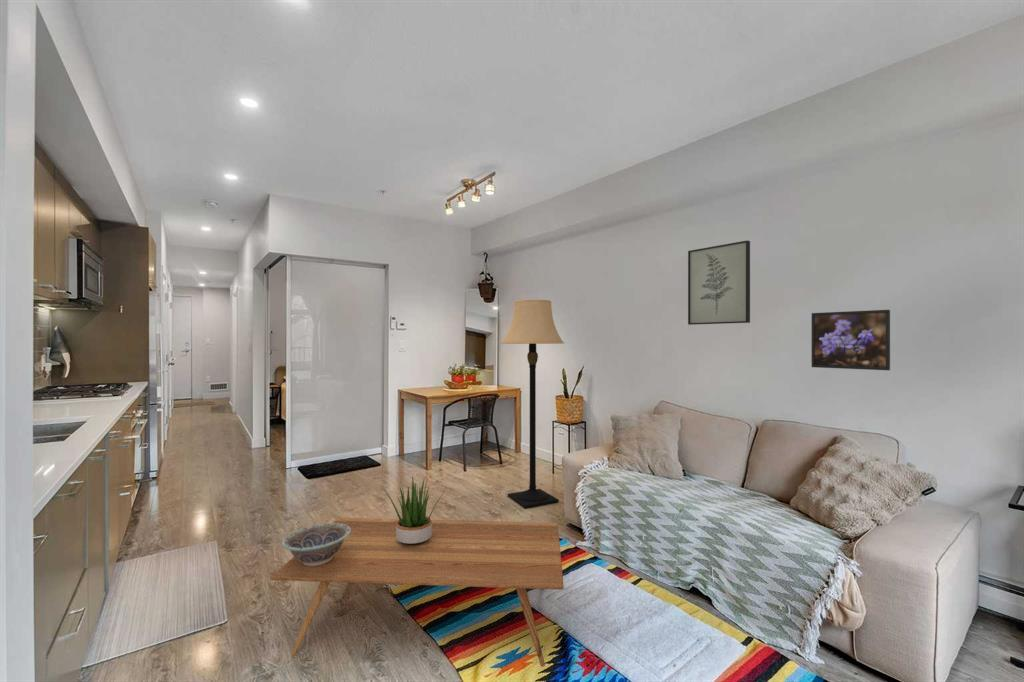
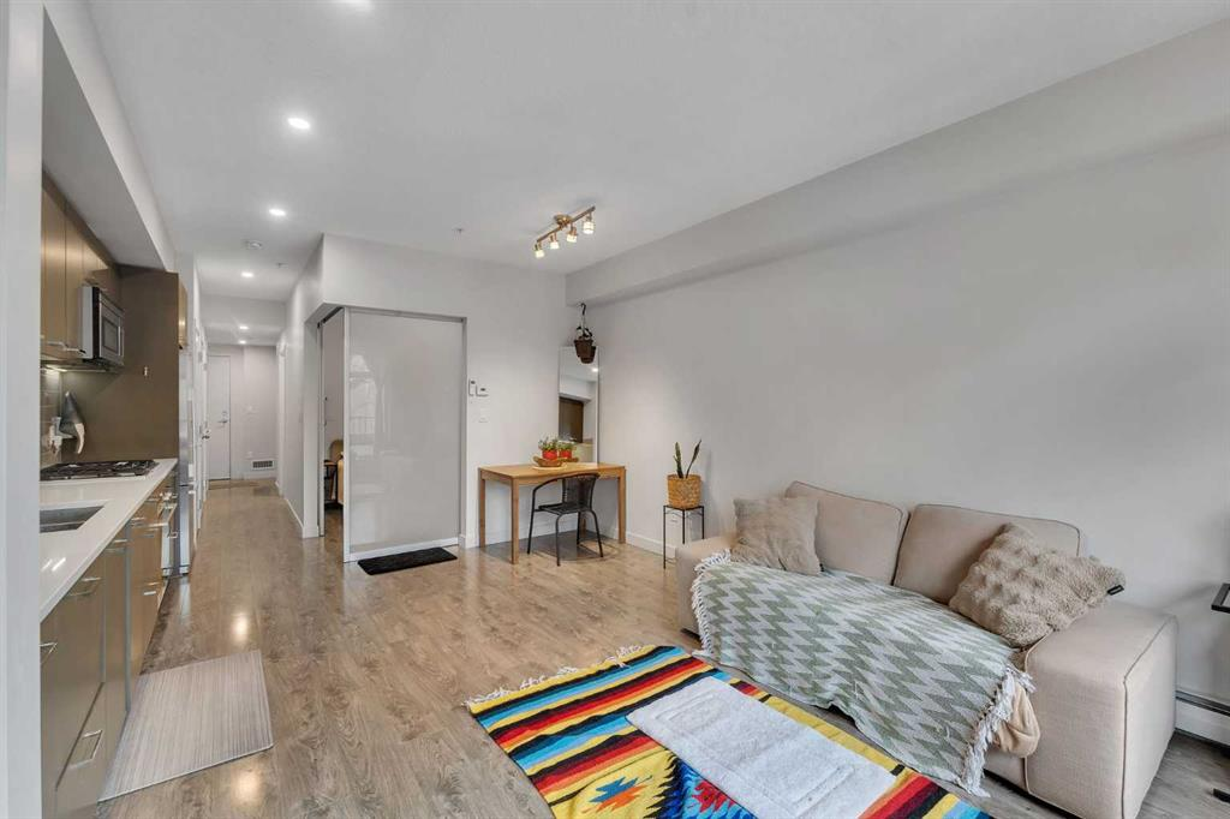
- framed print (848, 340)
- decorative bowl (317, 546)
- wall art (717, 284)
- coffee table (432, 581)
- lamp (532, 400)
- potted plant (414, 509)
